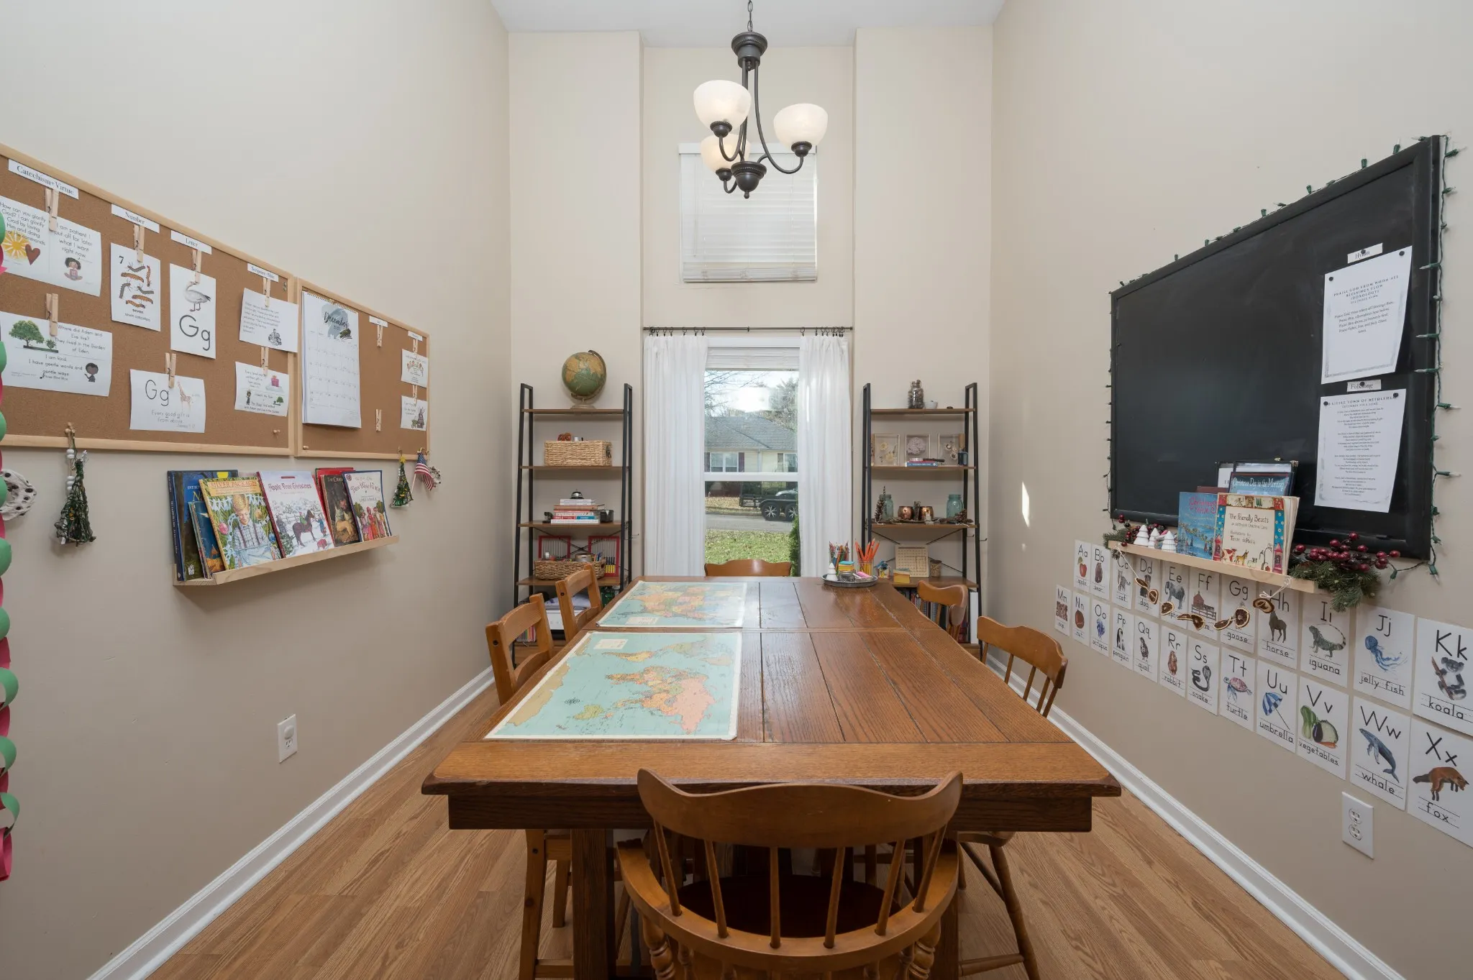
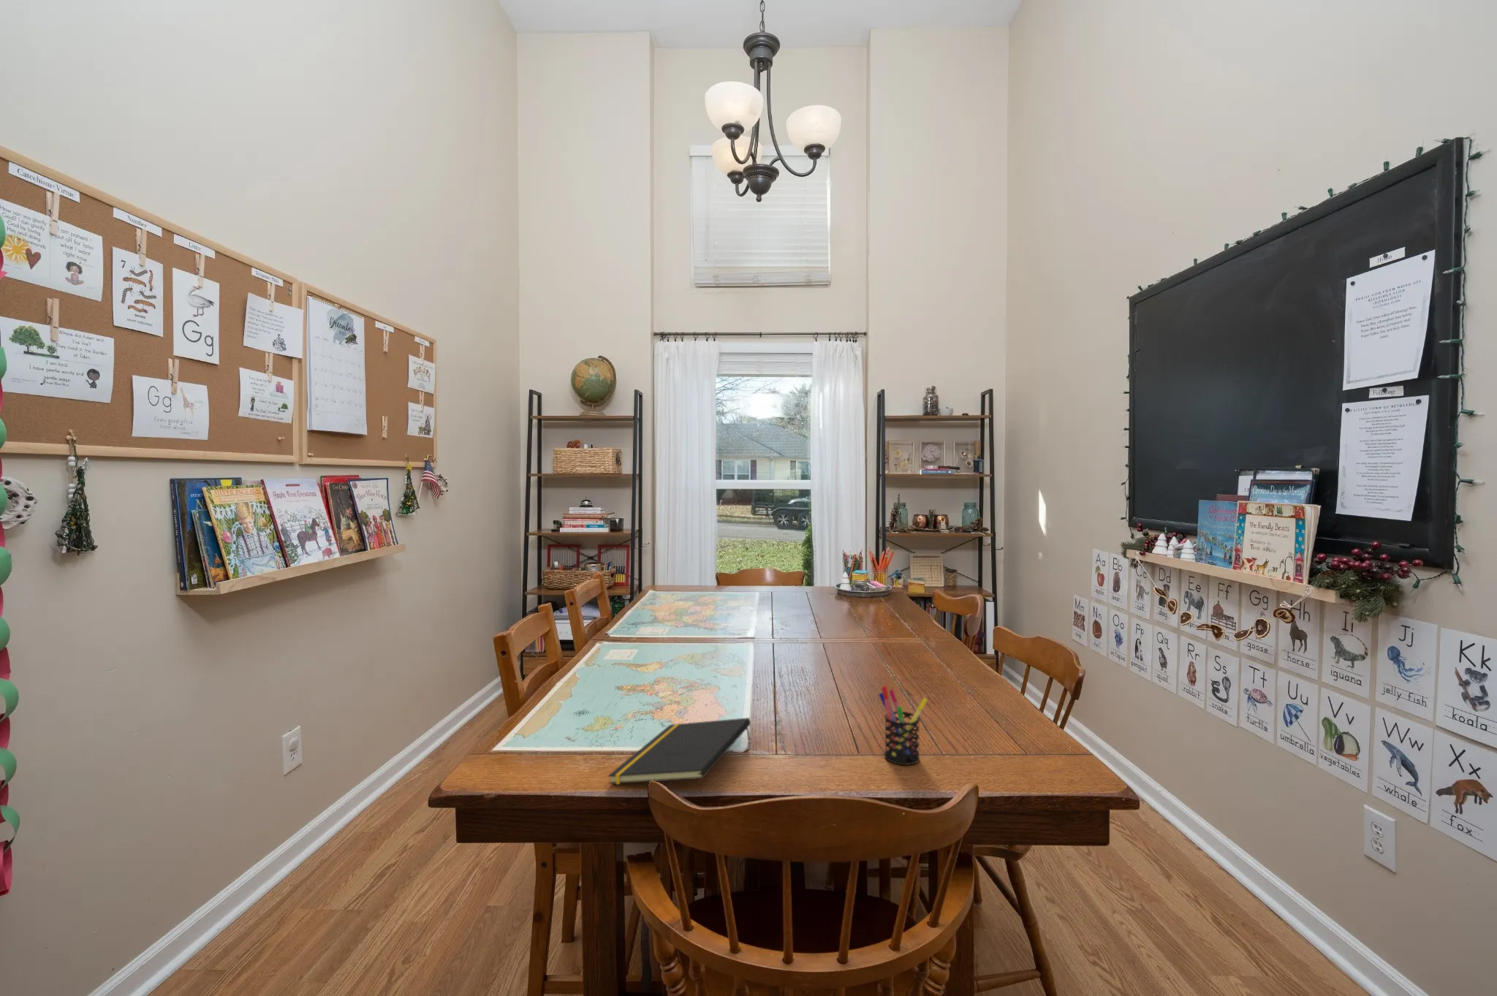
+ notepad (685, 748)
+ pen holder (899, 724)
